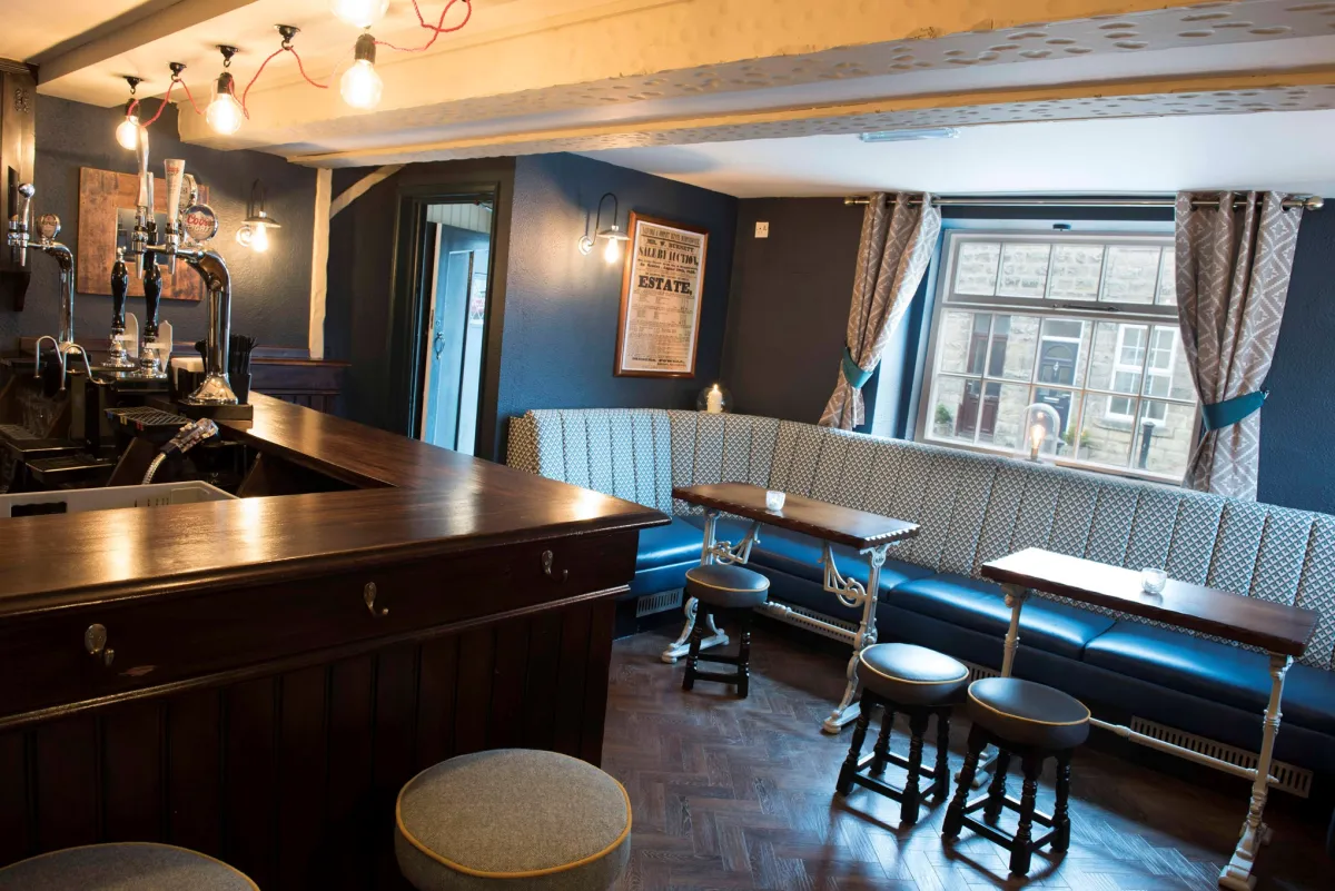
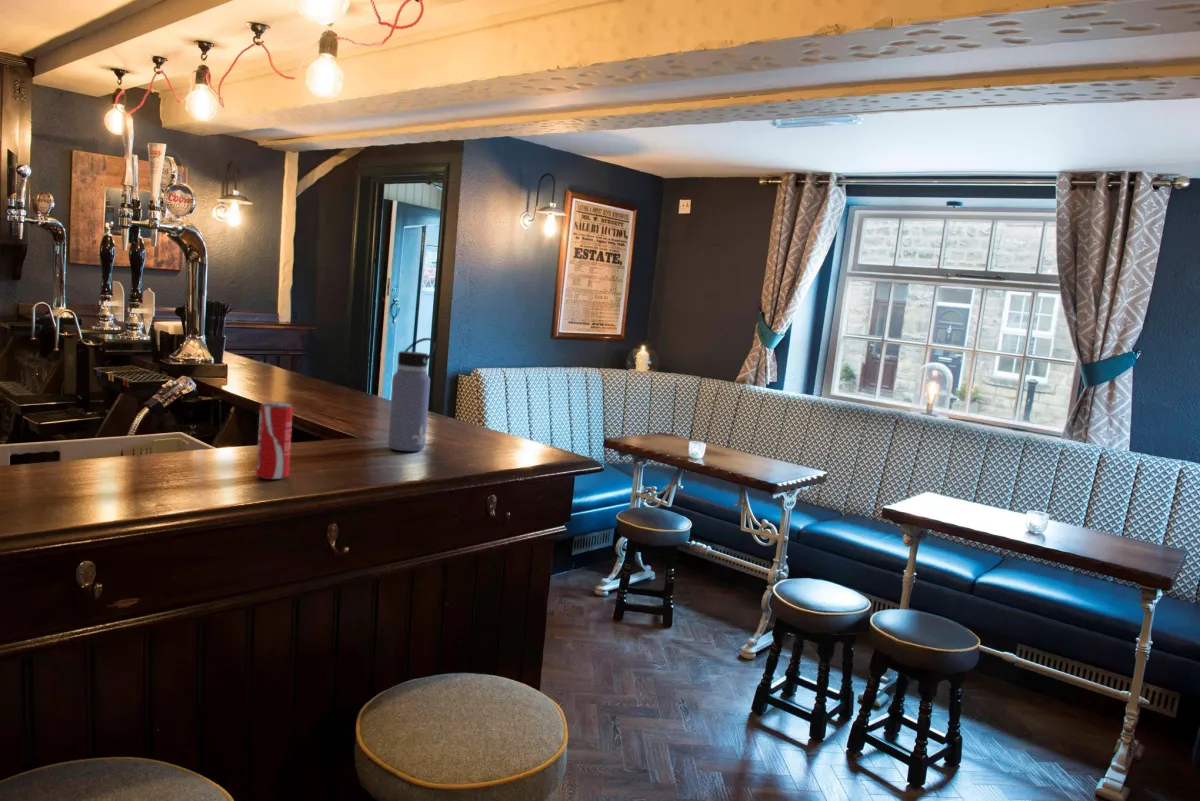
+ water bottle (411, 393)
+ beverage can (274, 440)
